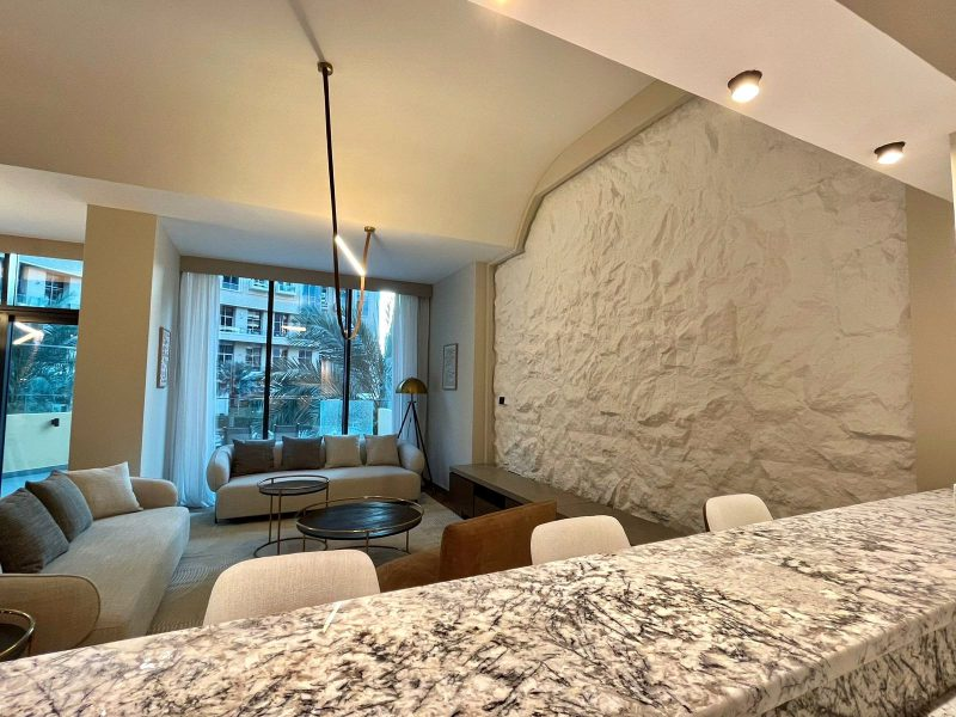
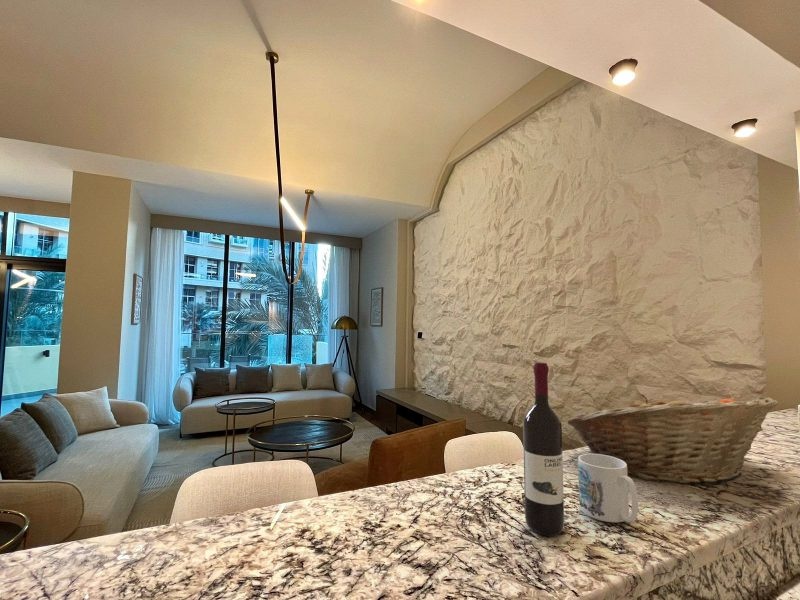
+ wine bottle (542, 444)
+ mug (609, 490)
+ fruit basket (666, 427)
